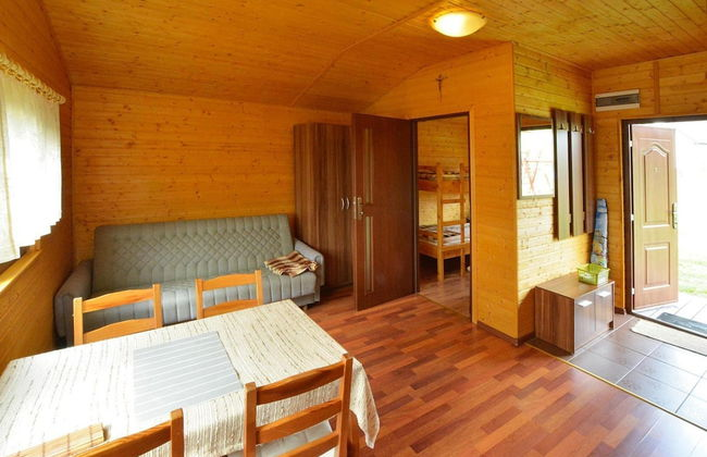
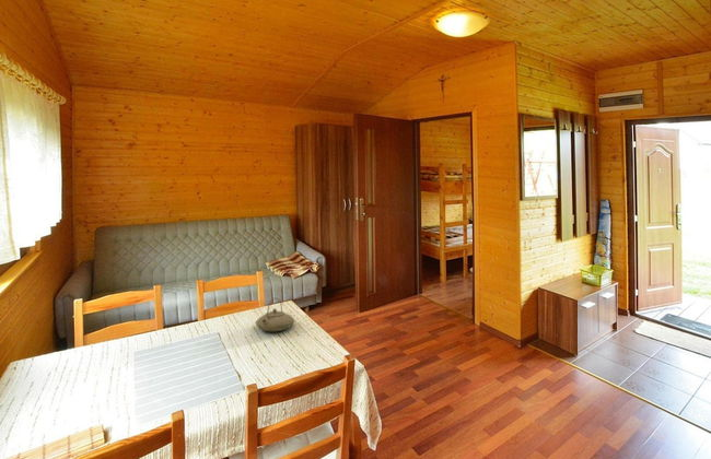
+ teapot (273, 314)
